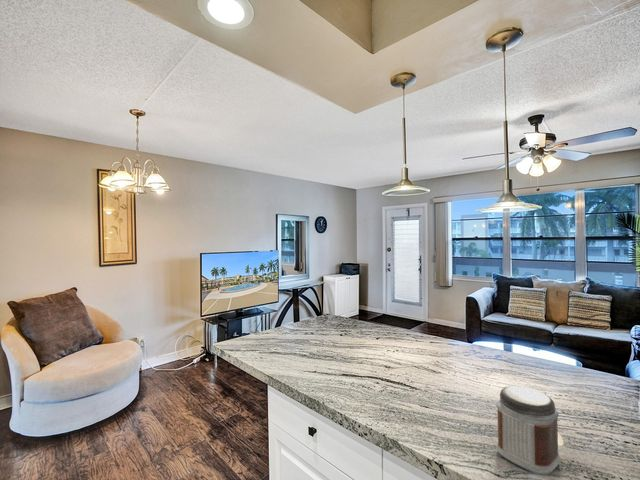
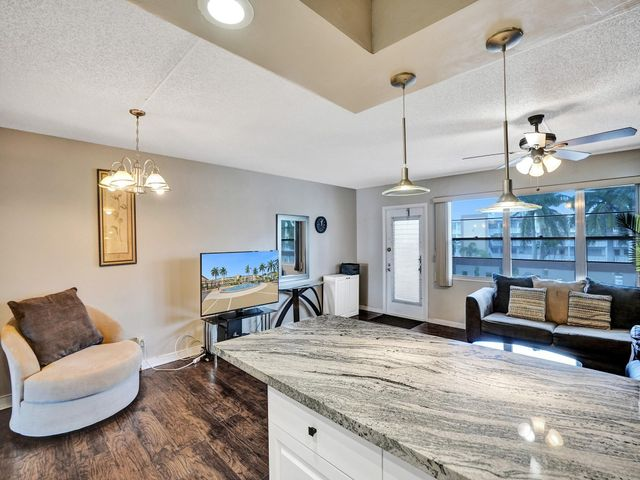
- jar (526, 425)
